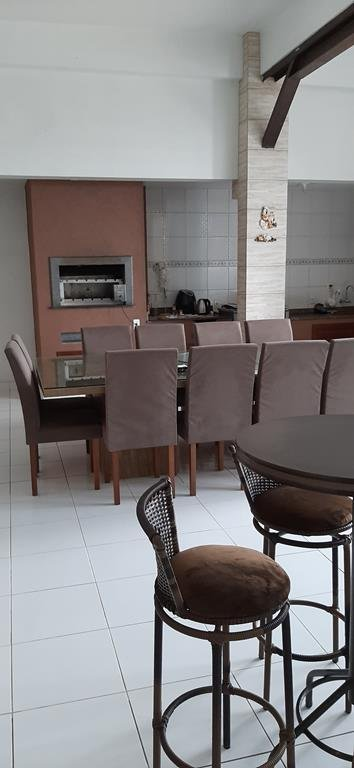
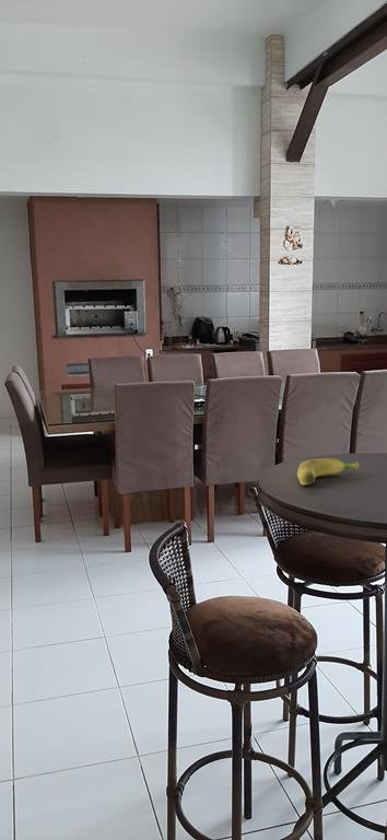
+ banana (327, 470)
